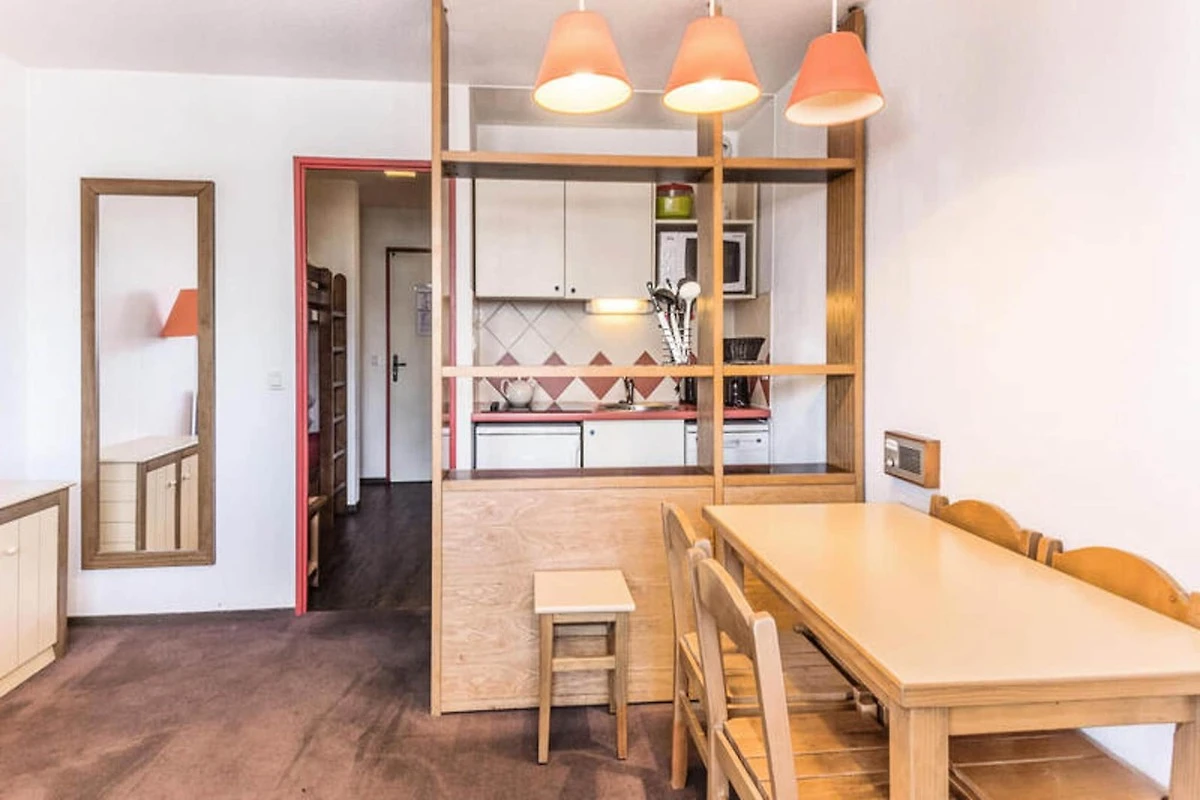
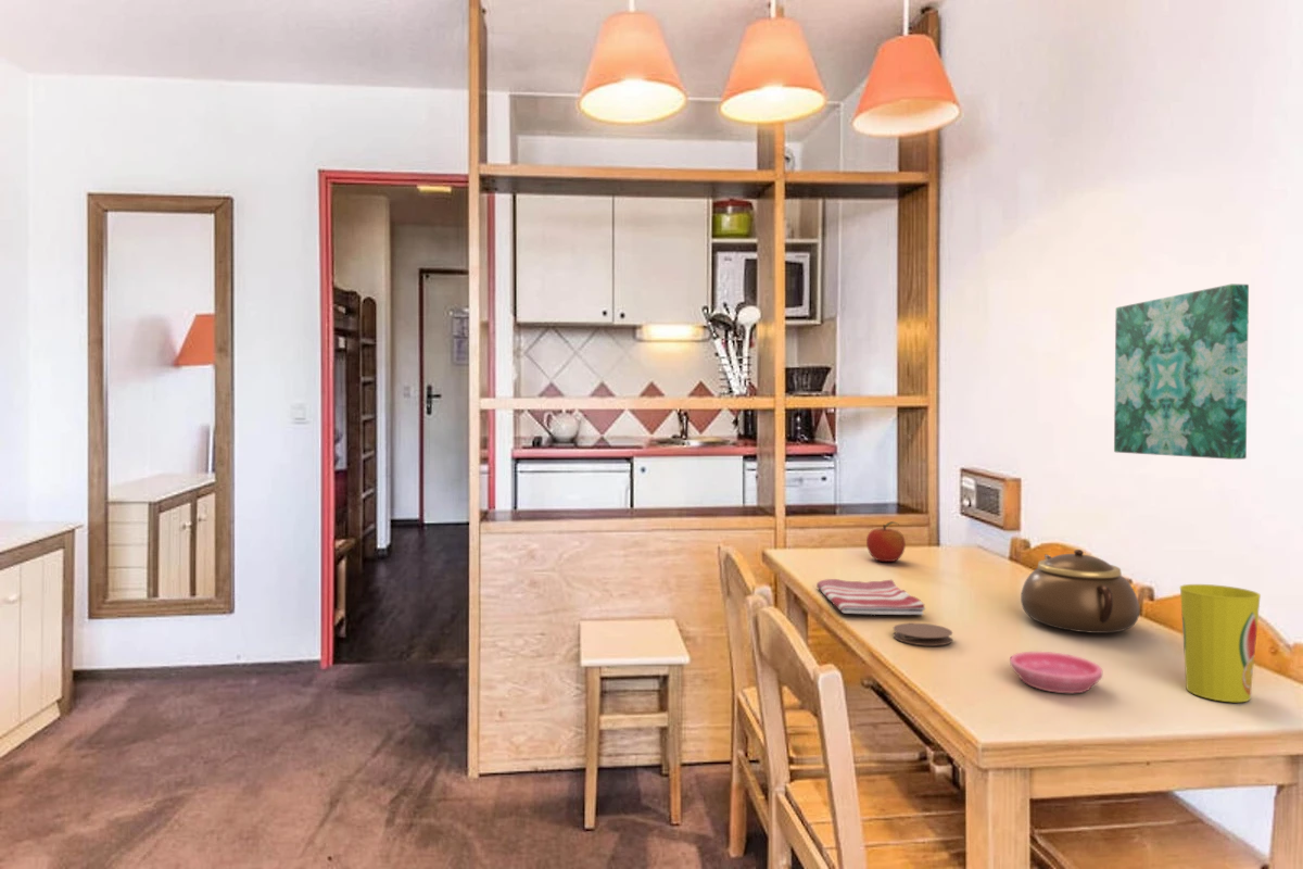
+ coaster (922, 633)
+ saucer (1054, 672)
+ dish towel (868, 595)
+ fruit (885, 541)
+ wall art (1175, 376)
+ teapot (1074, 585)
+ cup (1218, 642)
